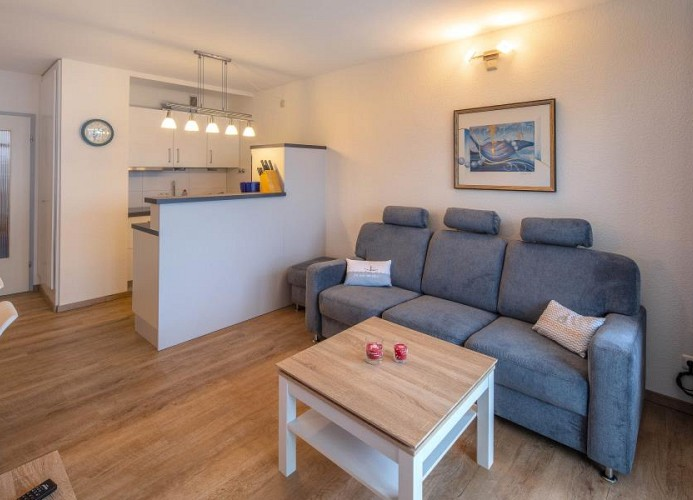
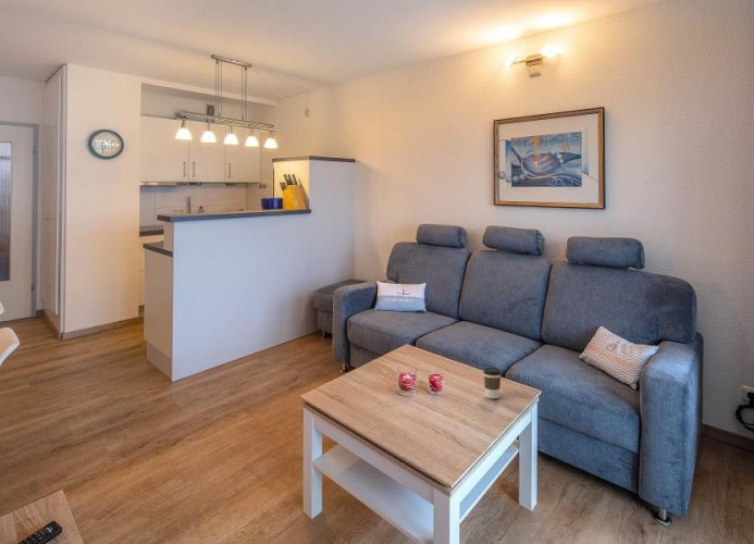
+ coffee cup (492, 383)
